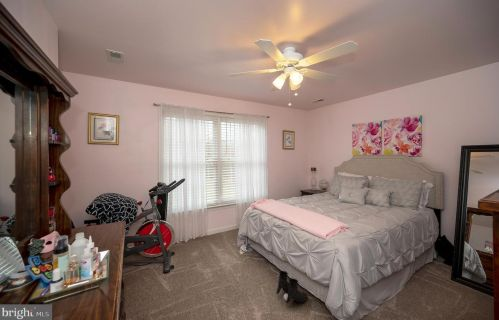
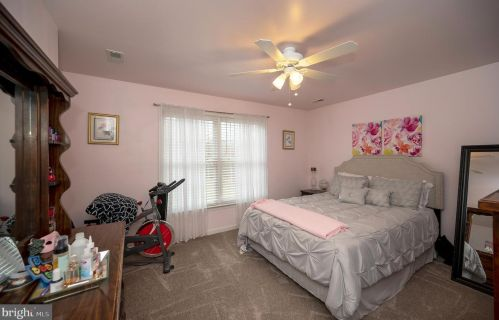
- boots (292, 284)
